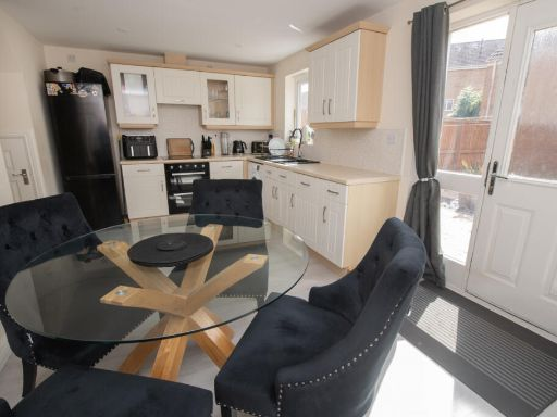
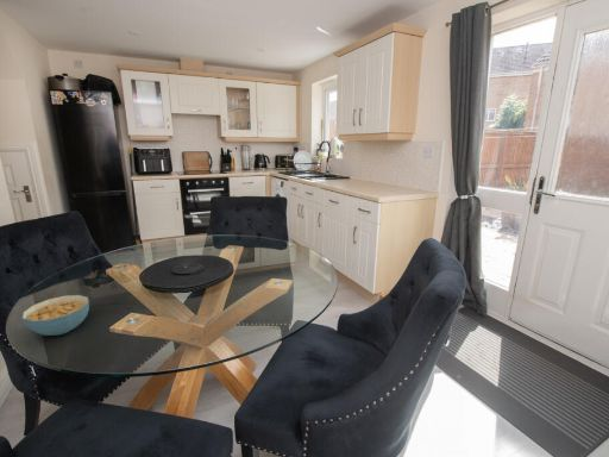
+ cereal bowl (59, 319)
